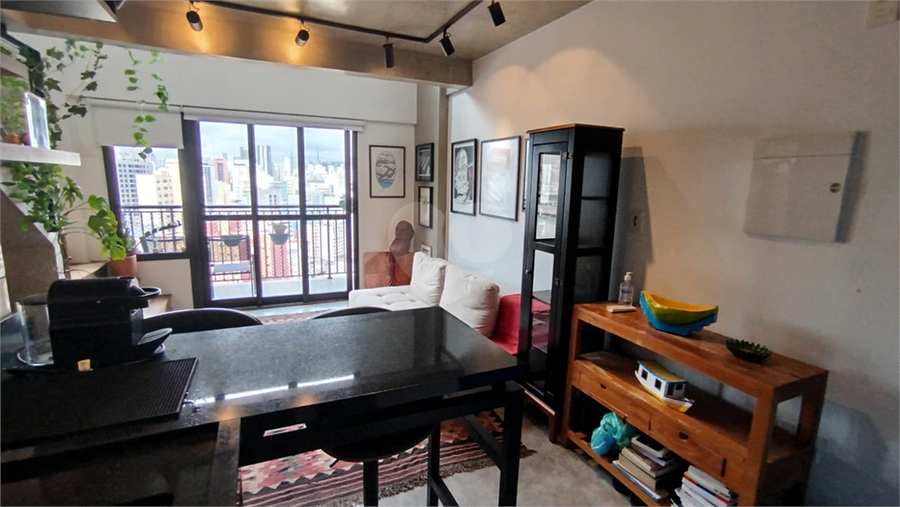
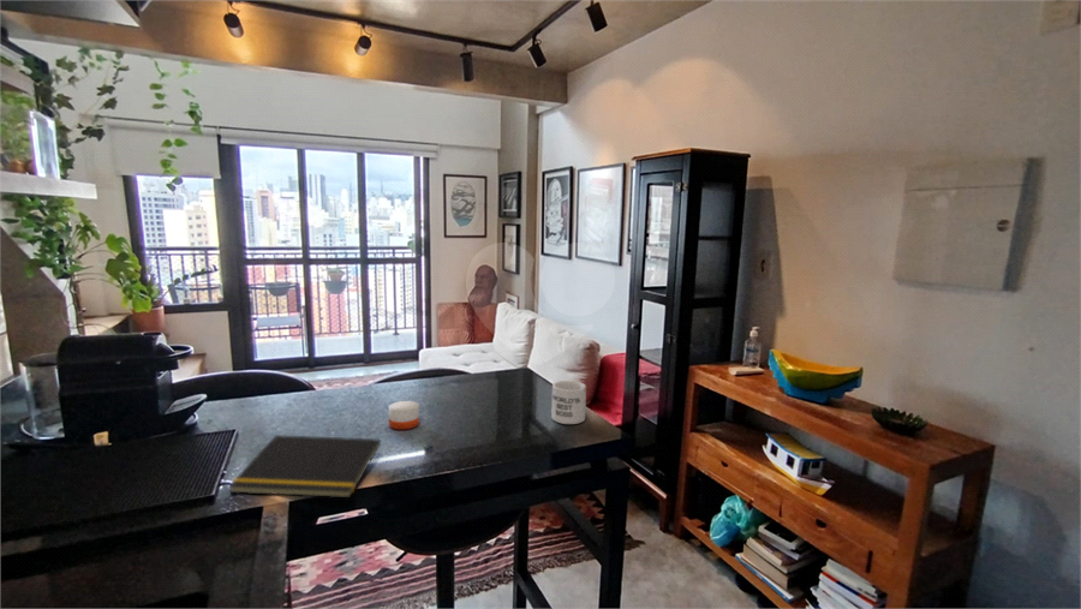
+ mug (571, 400)
+ notepad (310, 464)
+ candle (404, 405)
